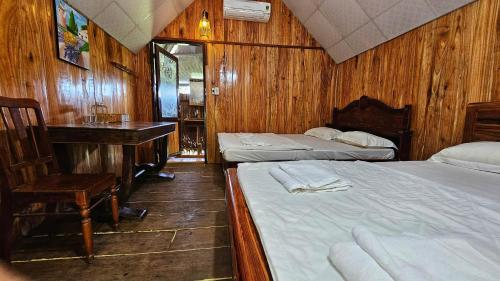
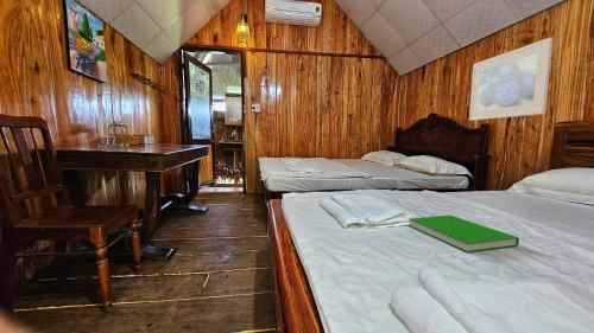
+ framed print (504, 85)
+ book (457, 230)
